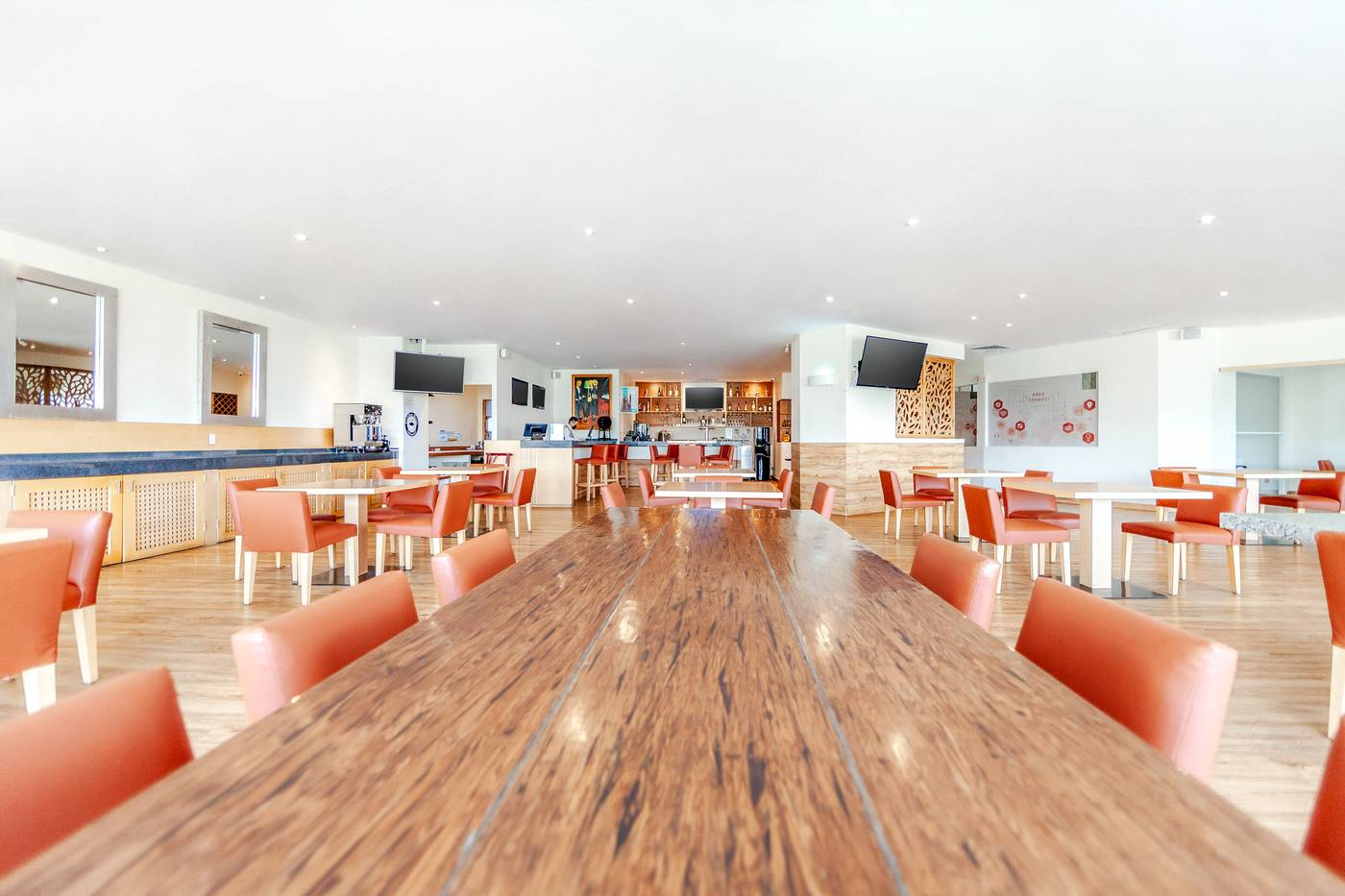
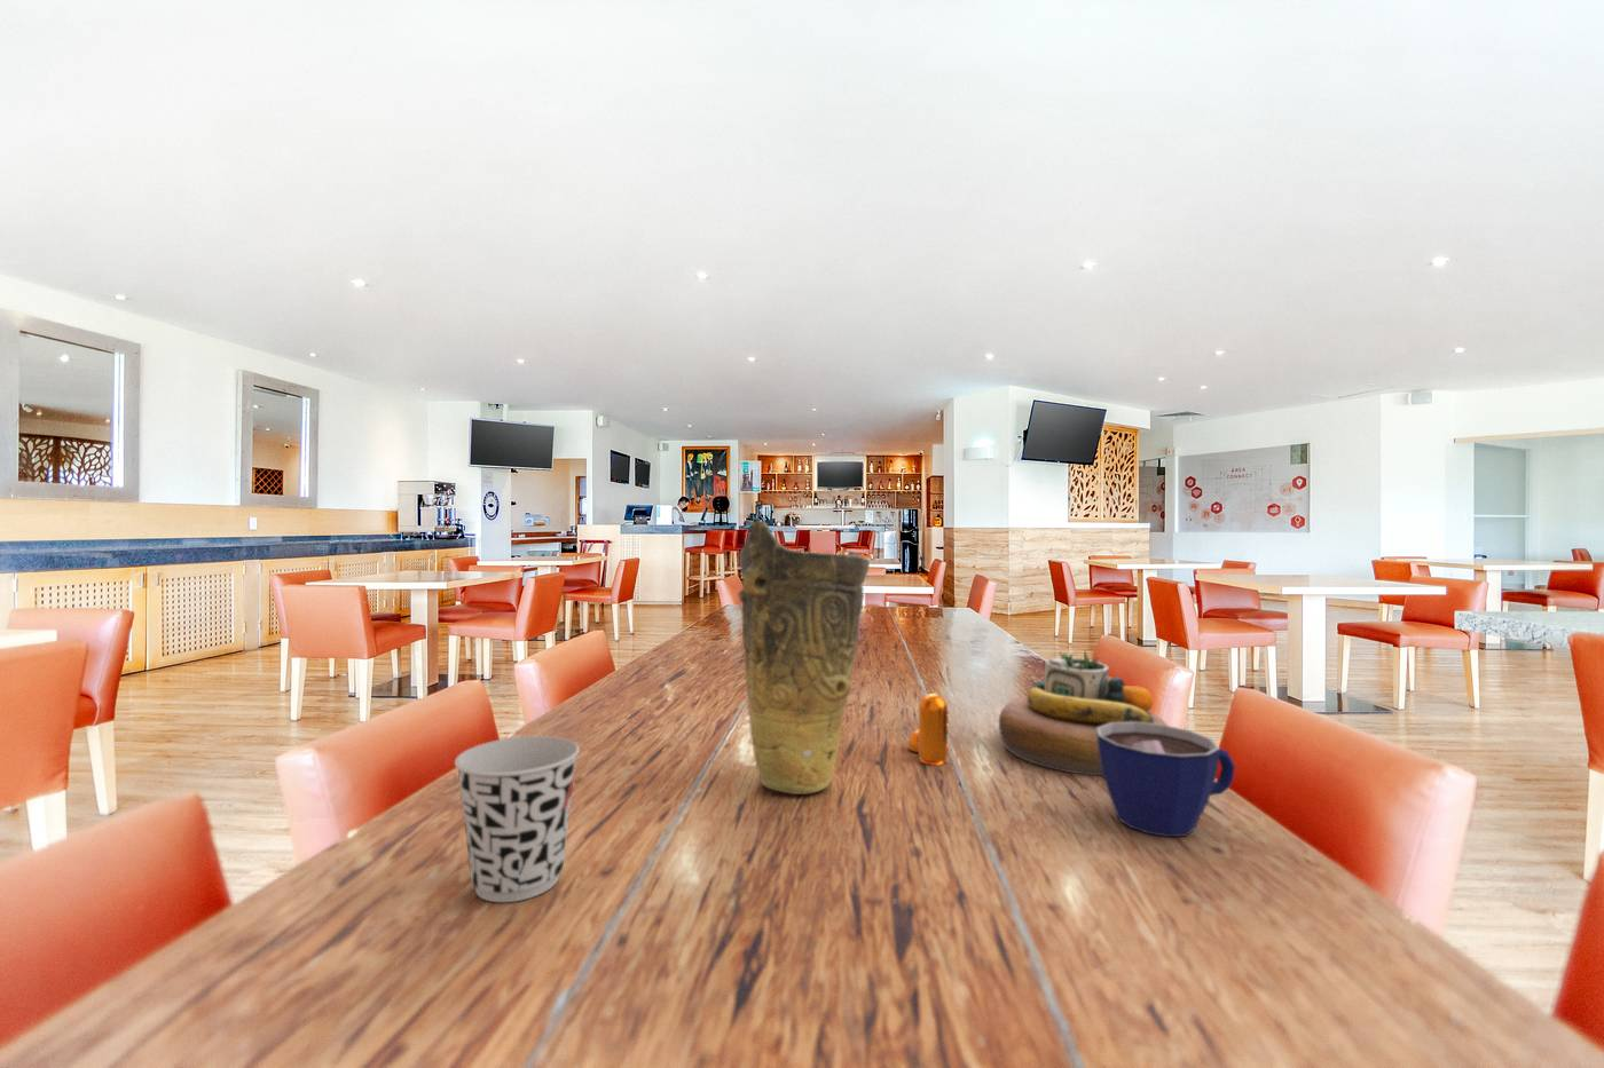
+ pepper shaker (927, 721)
+ cup (1171, 777)
+ cup (518, 816)
+ decorative bowl (1082, 701)
+ vase (803, 650)
